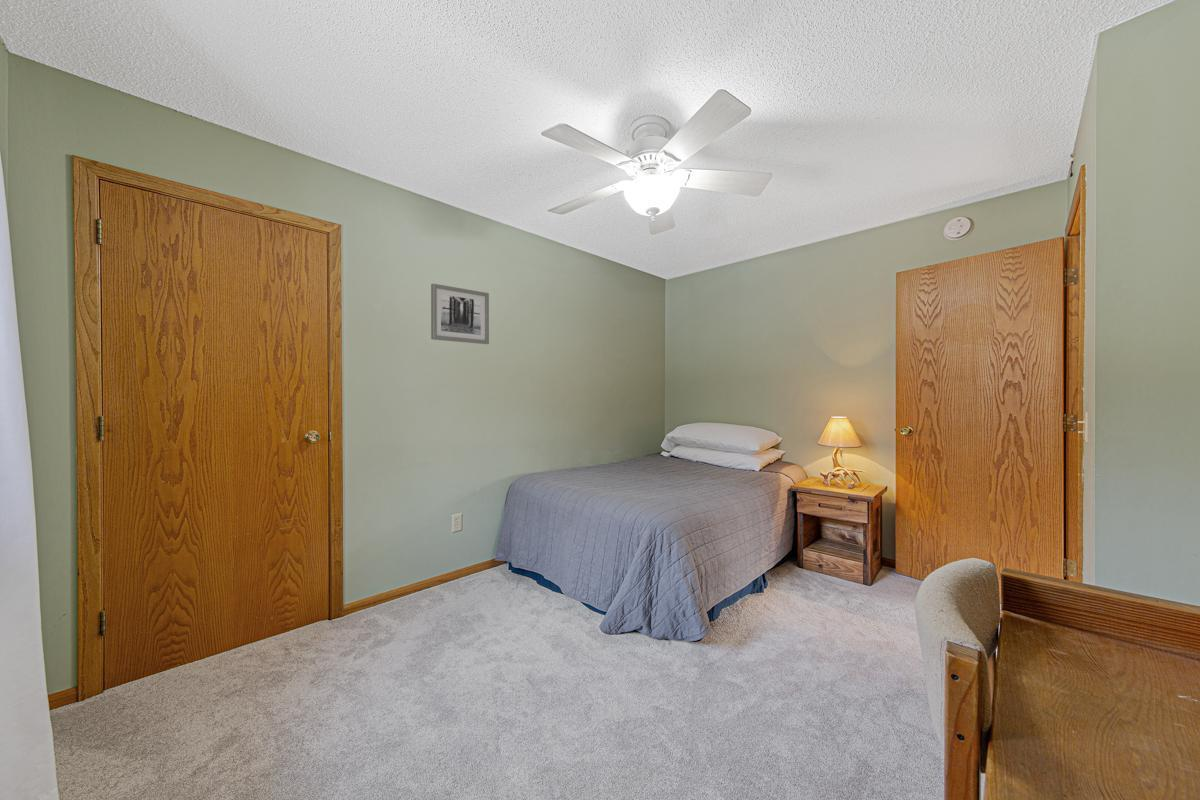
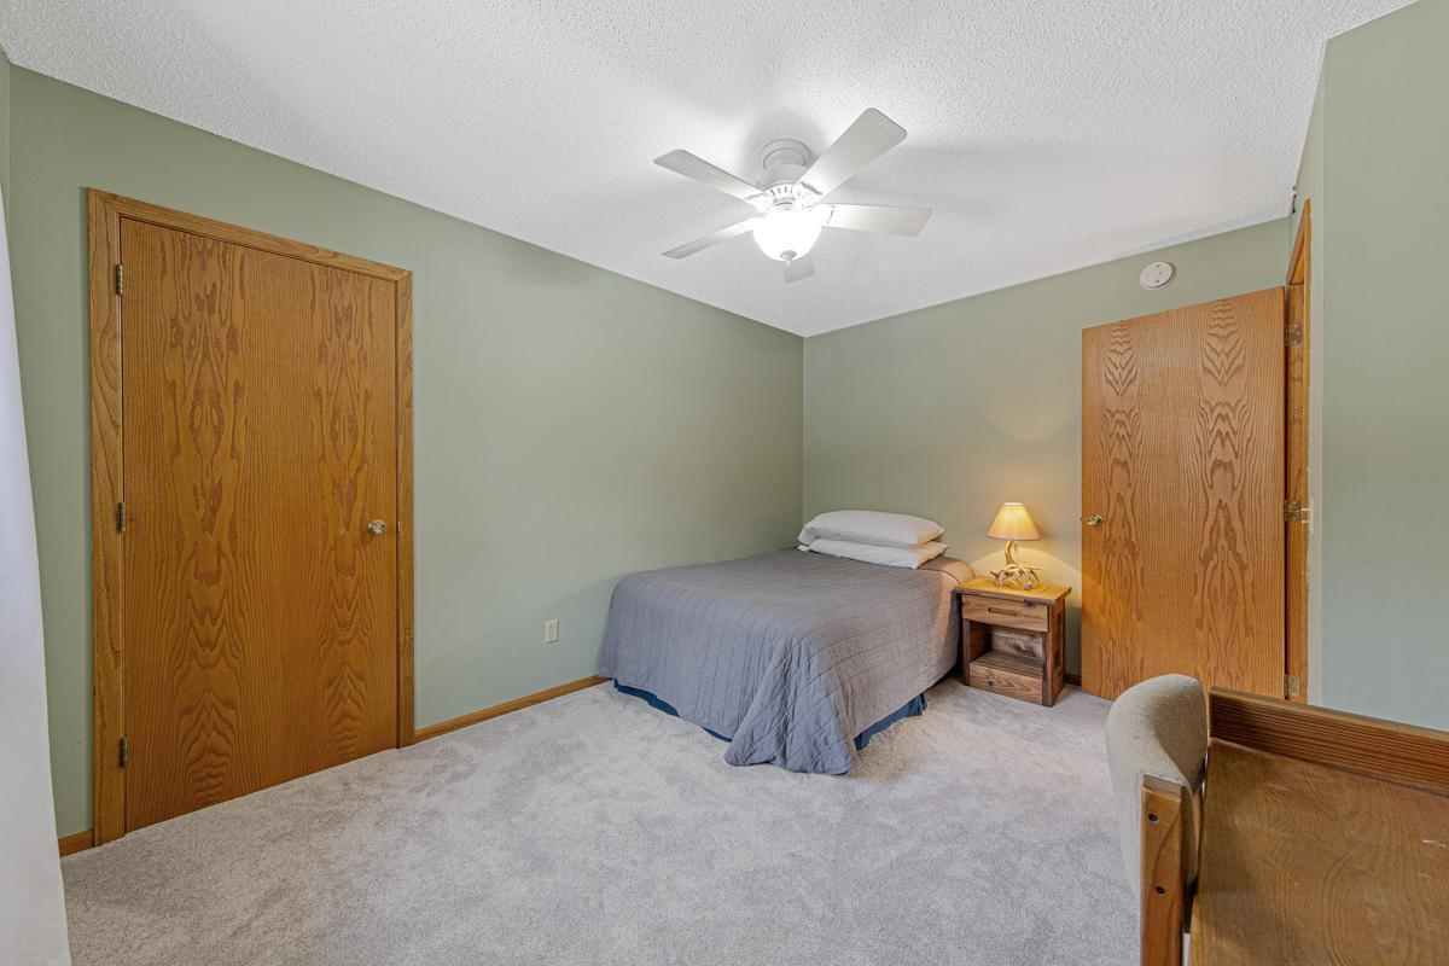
- wall art (461, 315)
